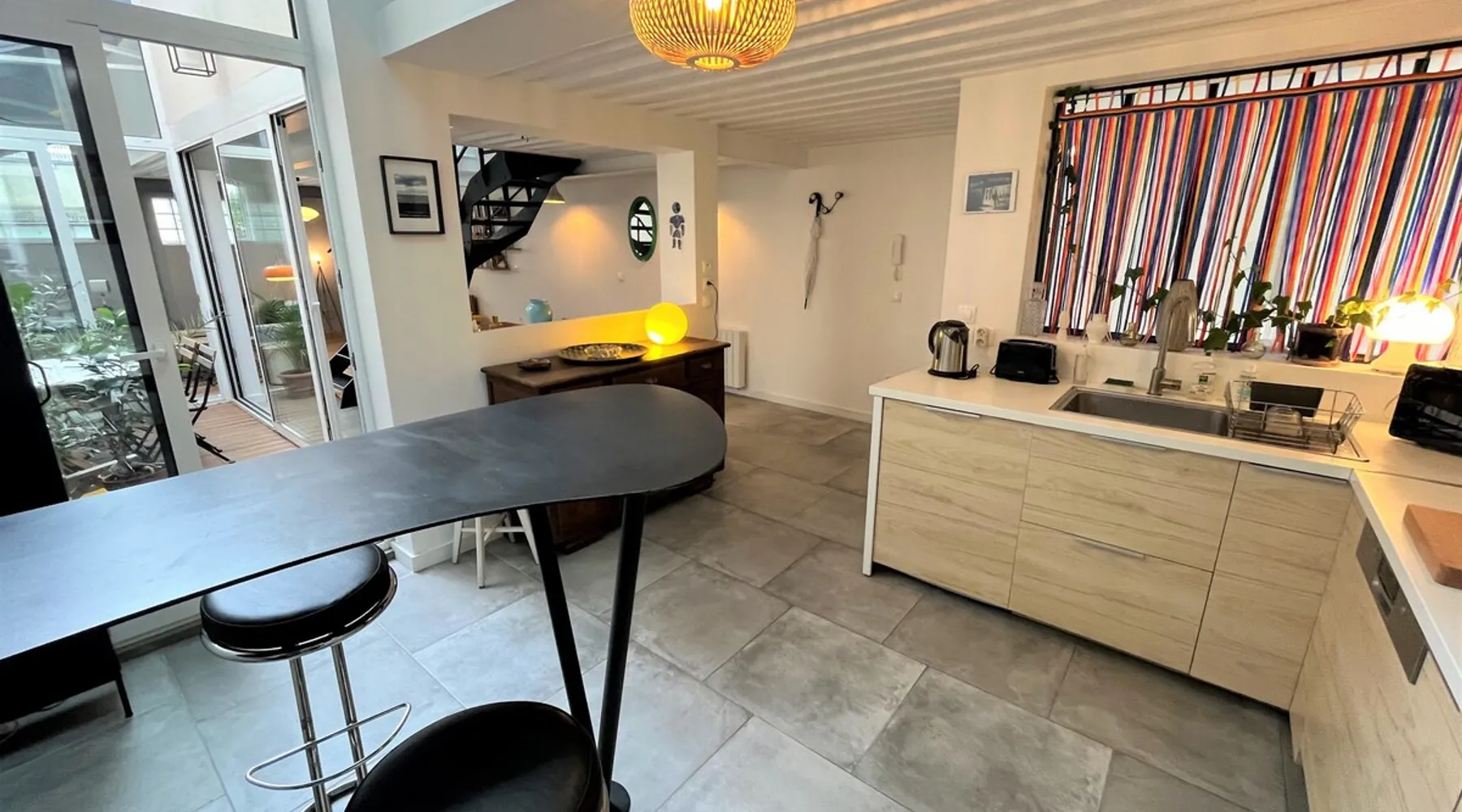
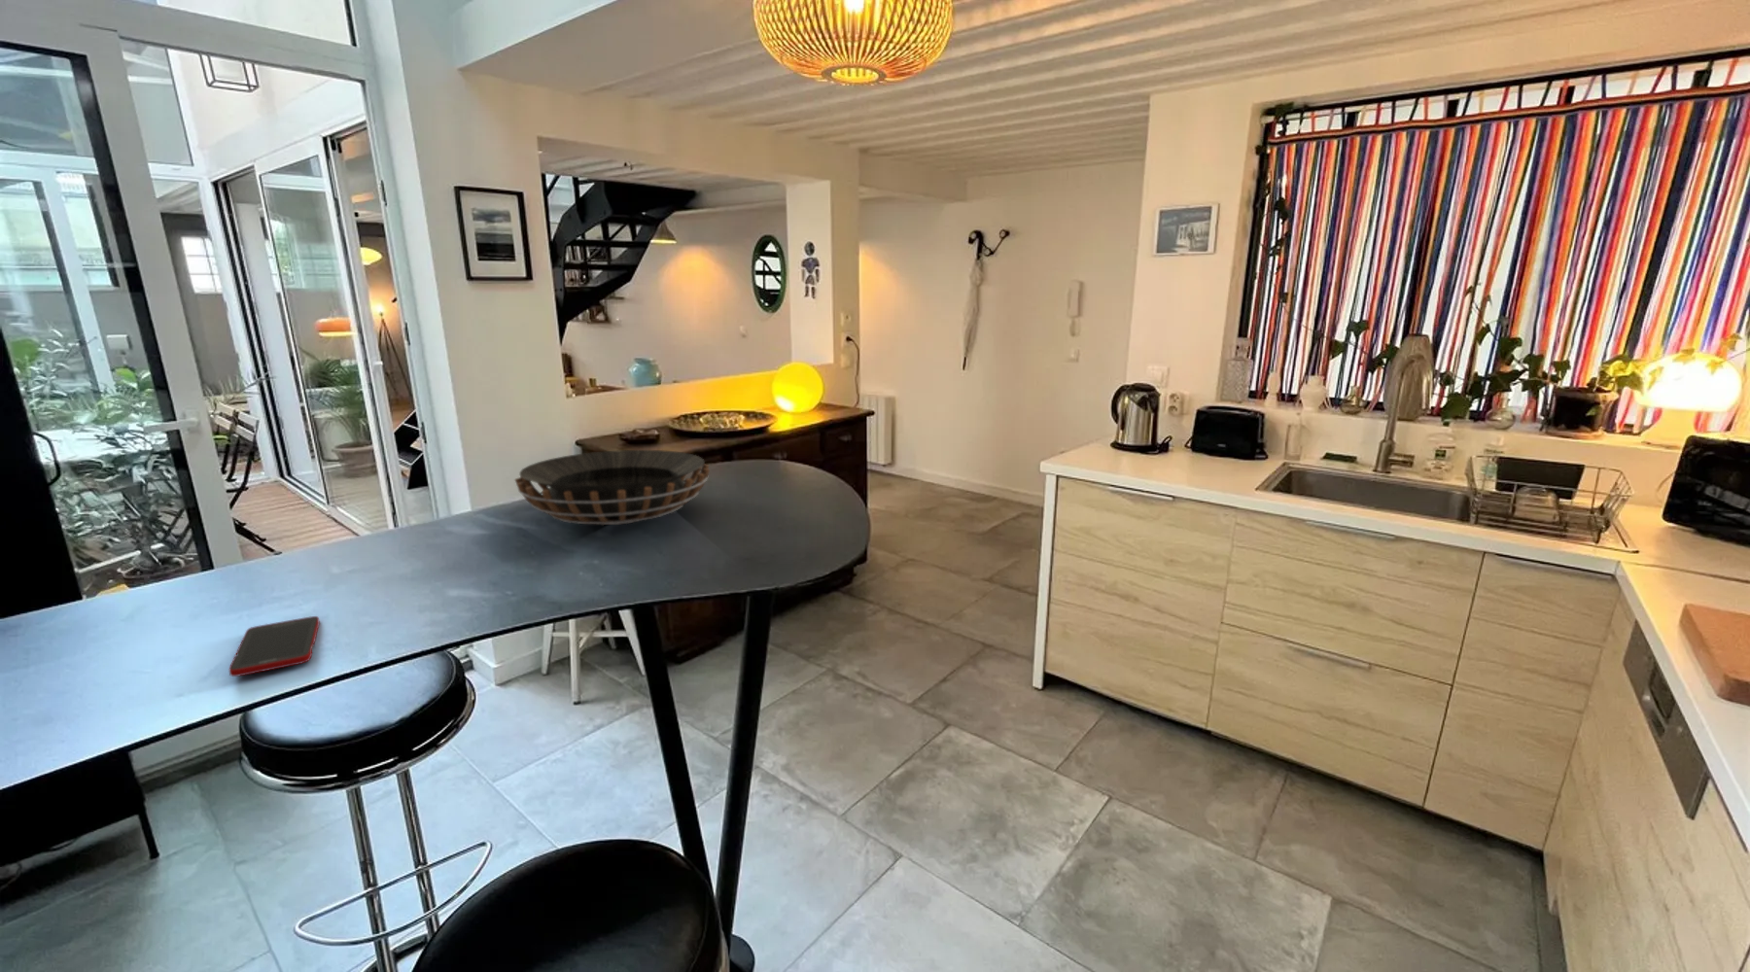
+ cell phone (277, 644)
+ decorative bowl (619, 491)
